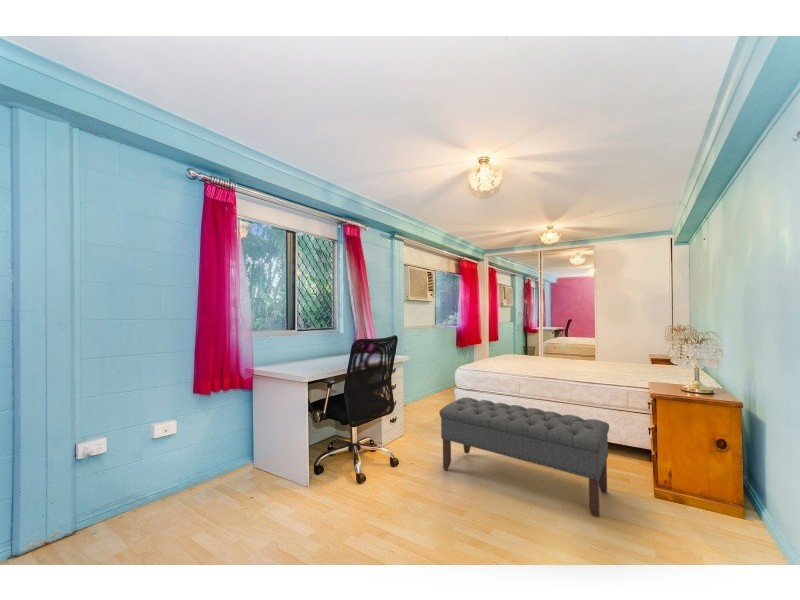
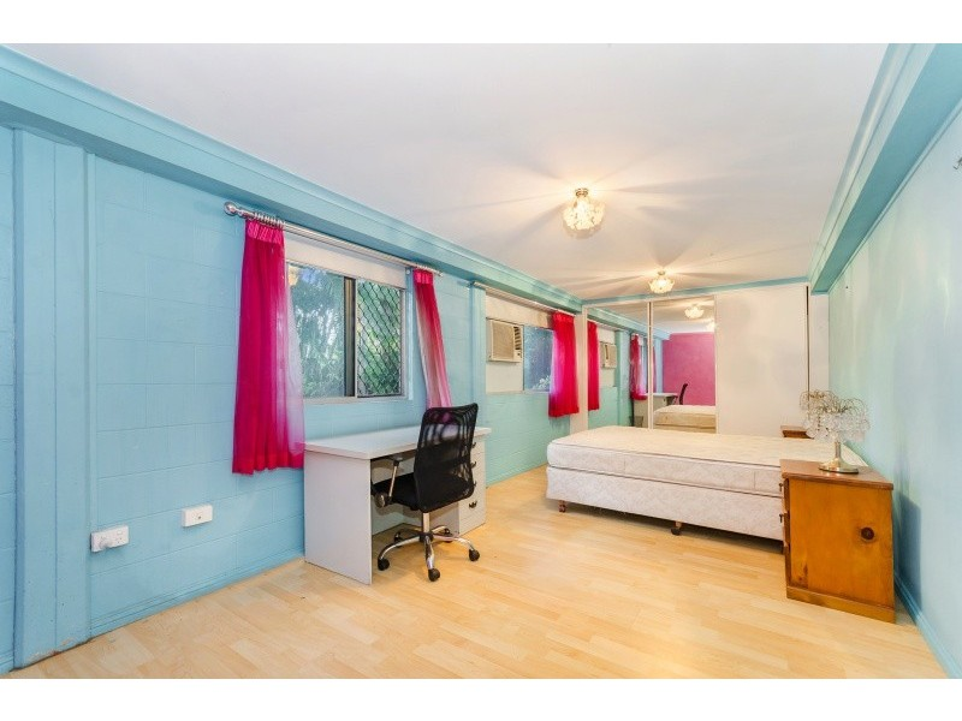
- bench (518, 445)
